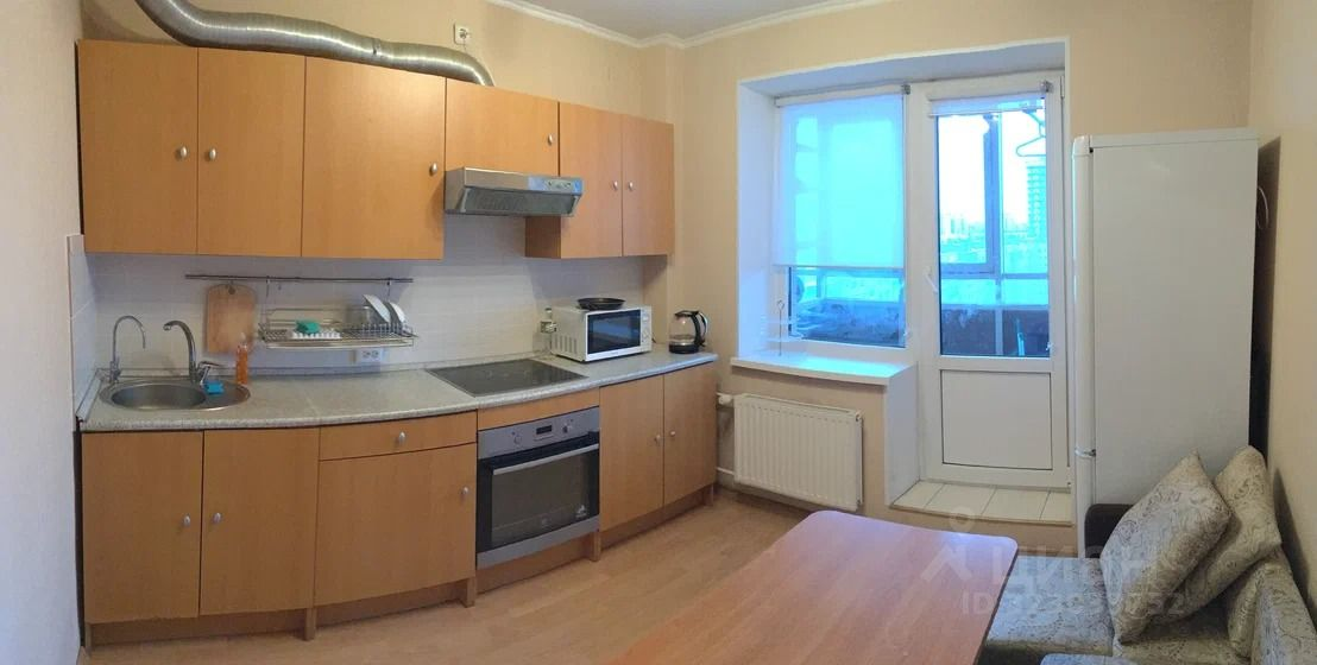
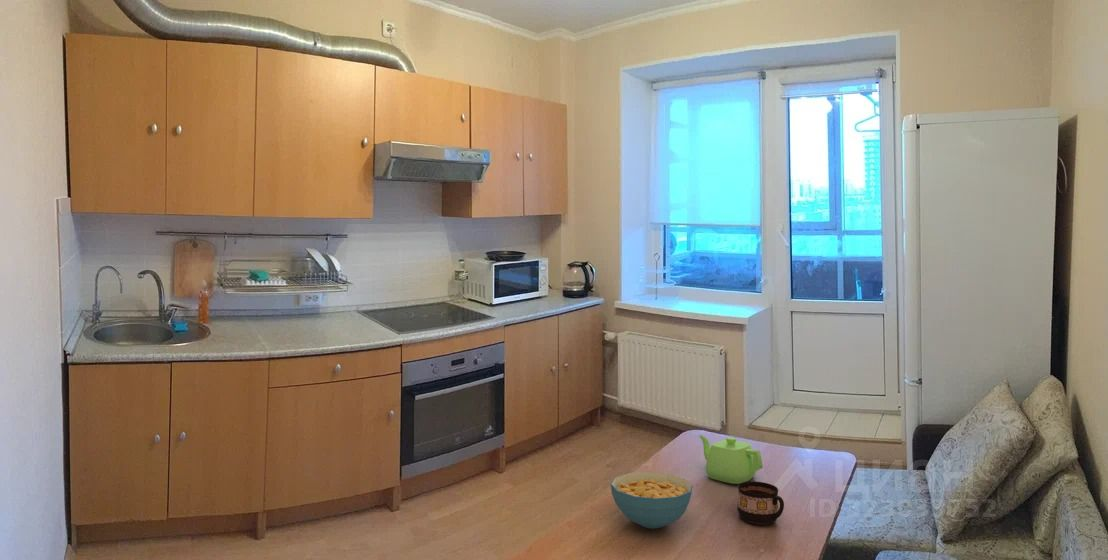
+ cup (758, 504)
+ teapot (728, 456)
+ cereal bowl (651, 504)
